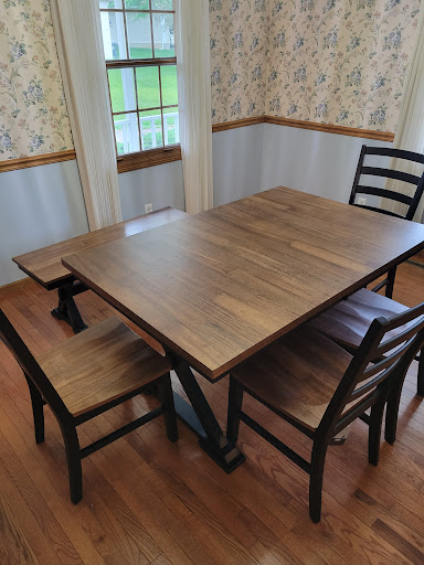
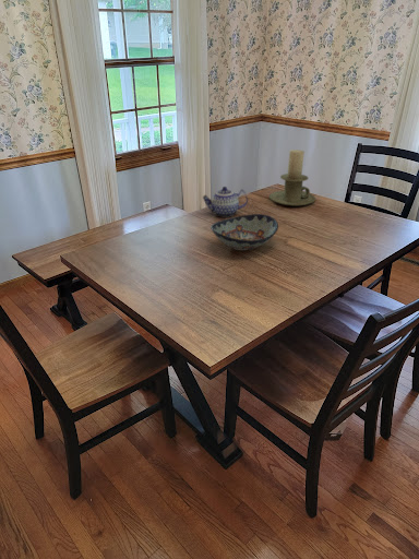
+ decorative bowl (243, 235)
+ teapot (225, 200)
+ candle holder (294, 176)
